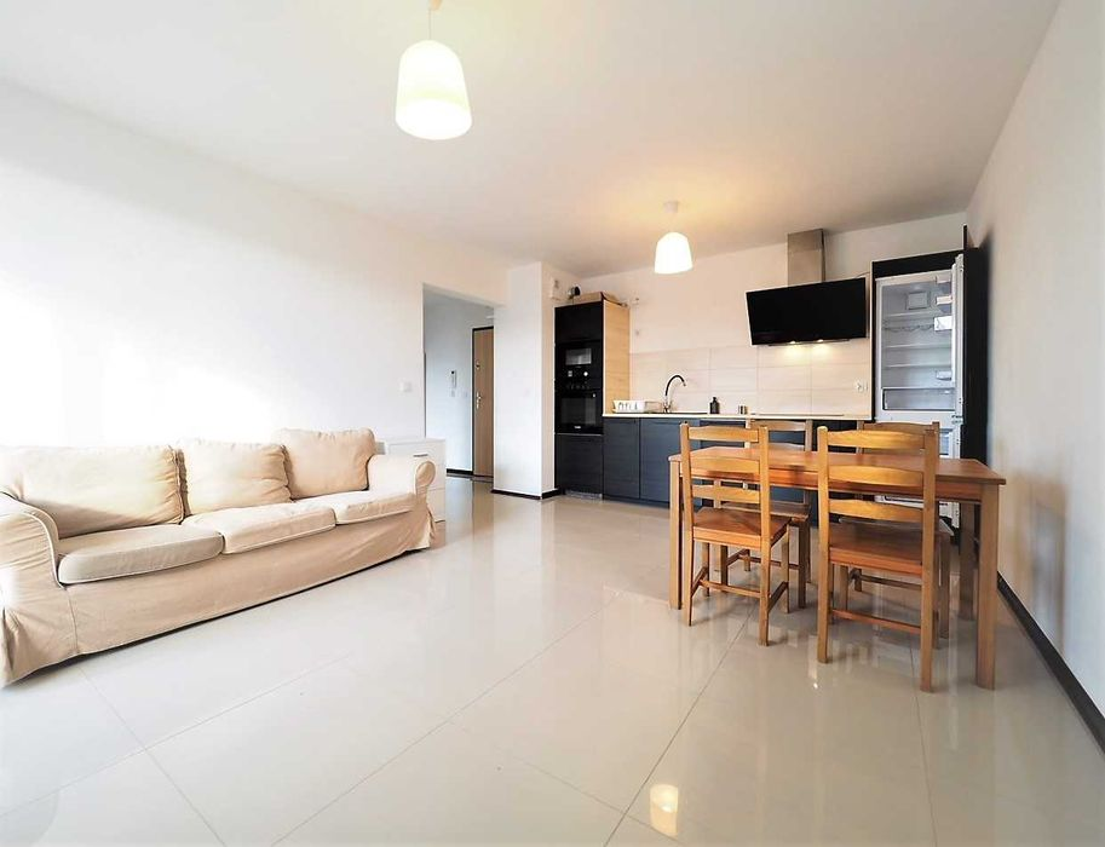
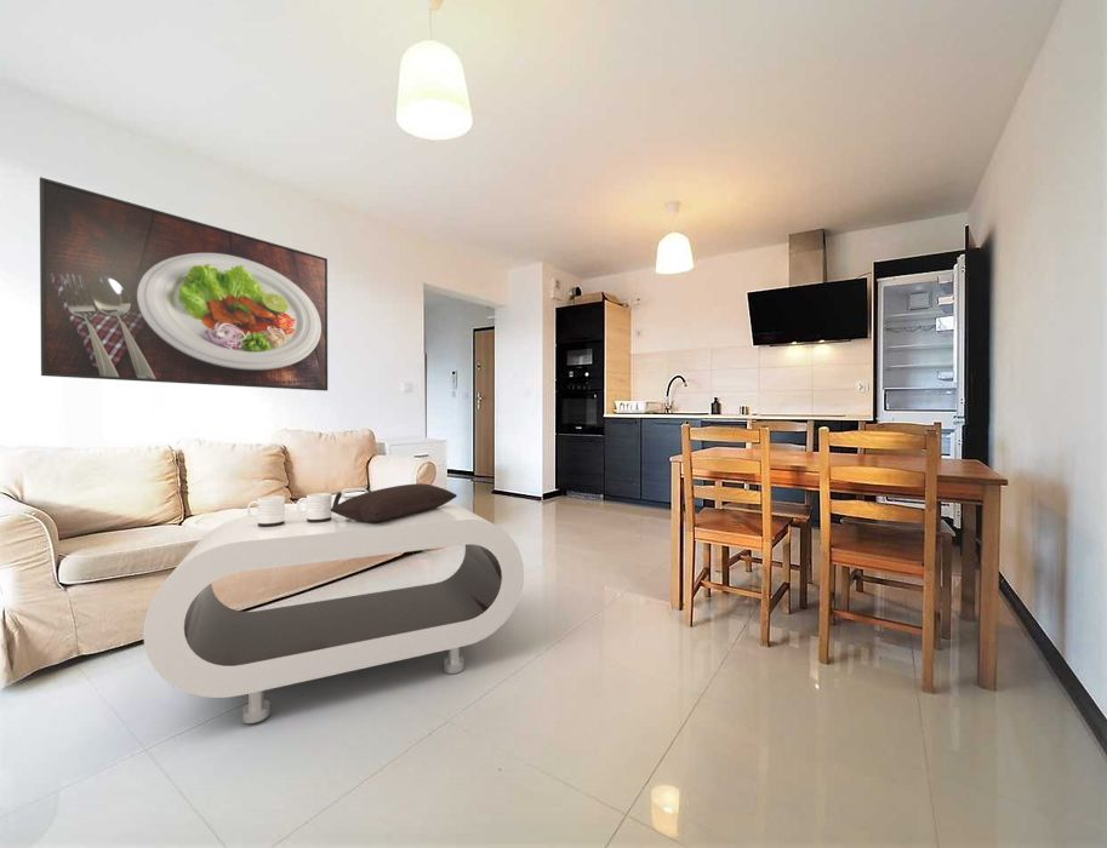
+ coffee table (358, 595)
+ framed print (212, 305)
